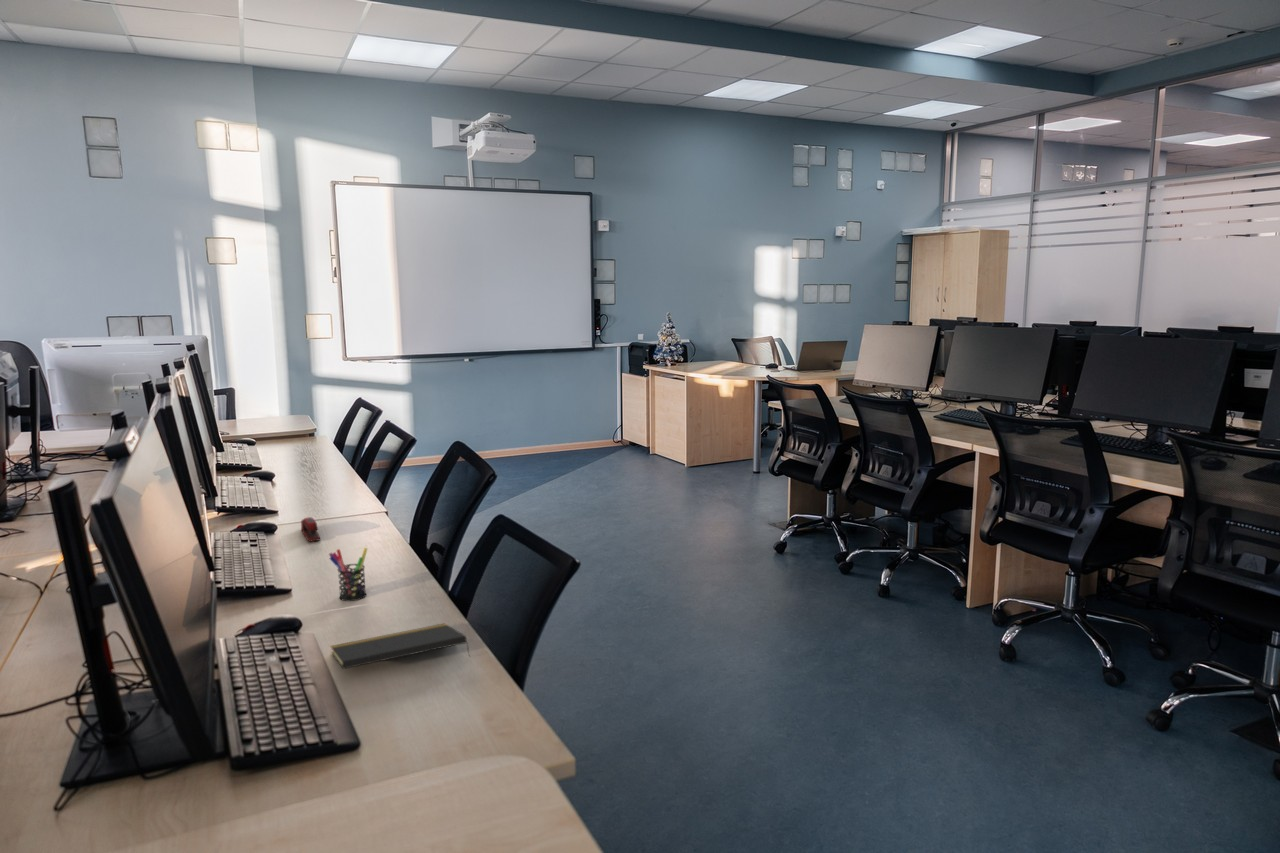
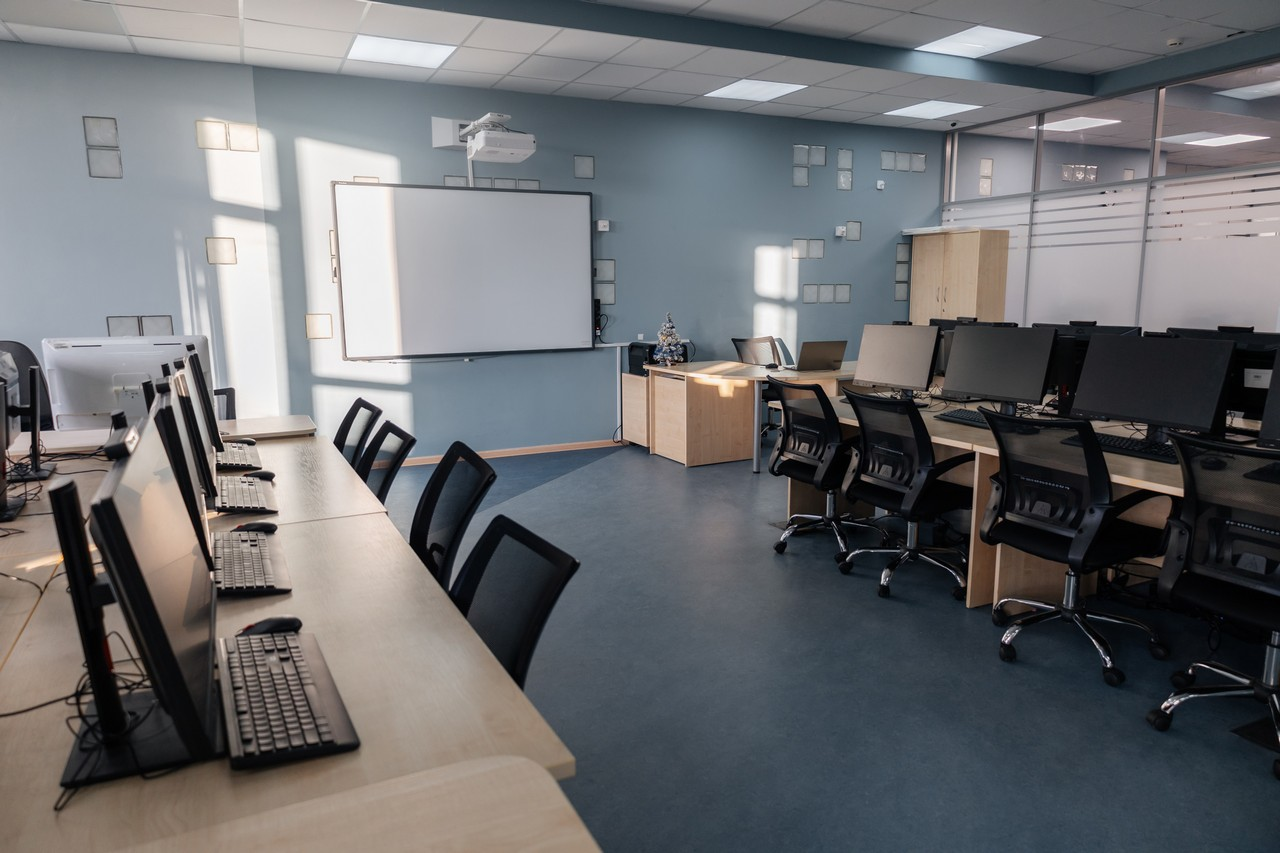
- pen holder (351, 572)
- stapler (309, 526)
- notepad (397, 644)
